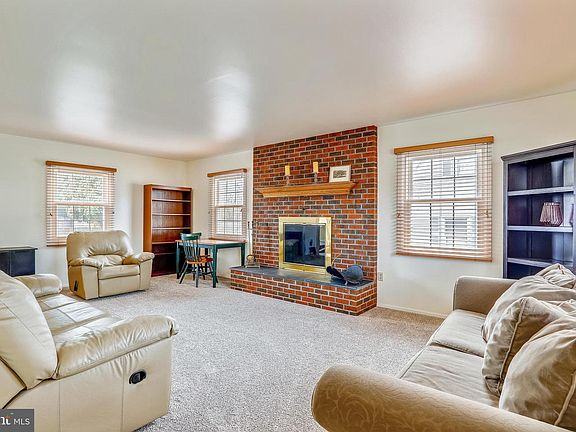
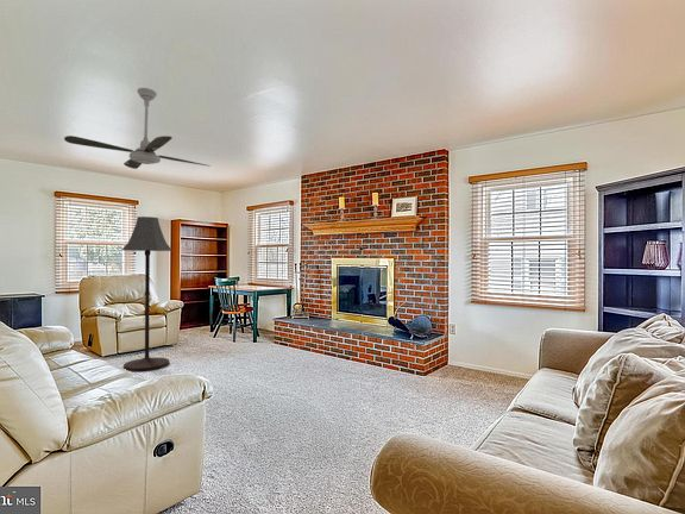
+ floor lamp (146, 290)
+ ceiling fan (145, 125)
